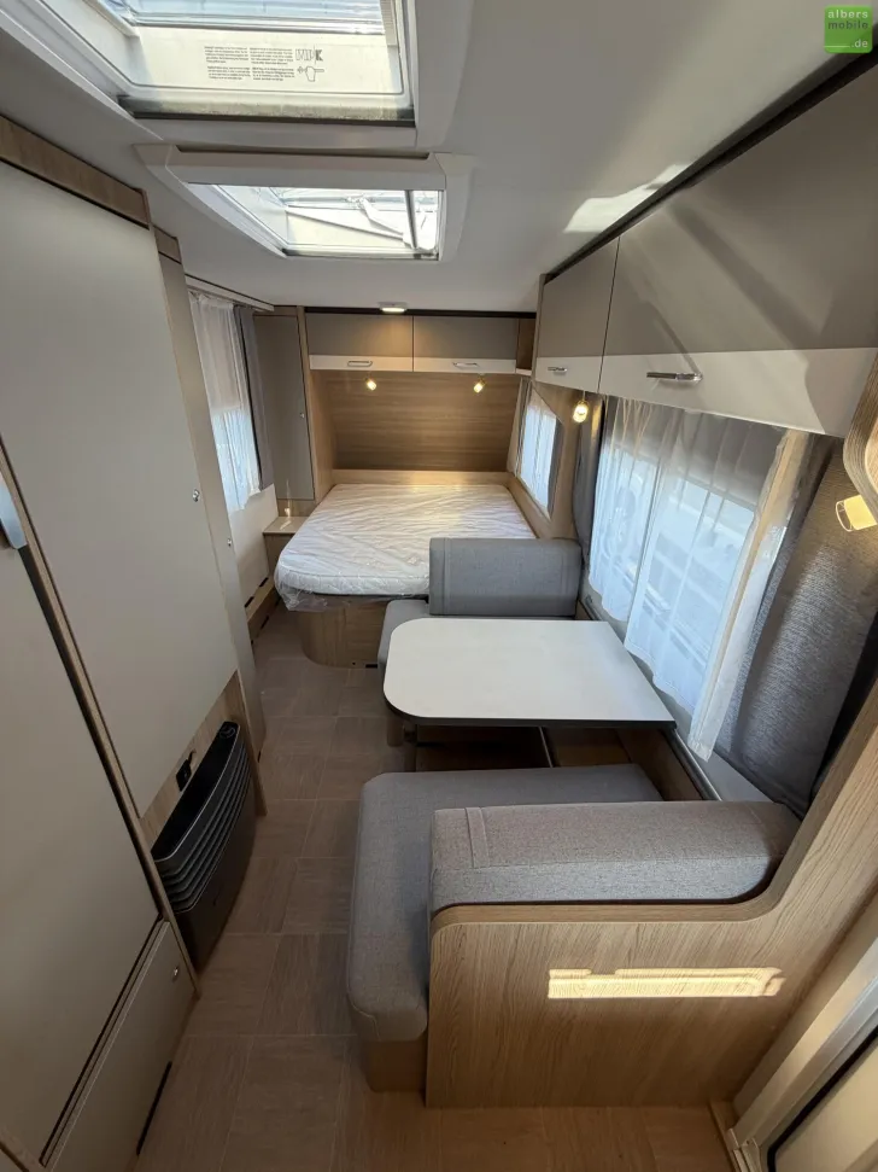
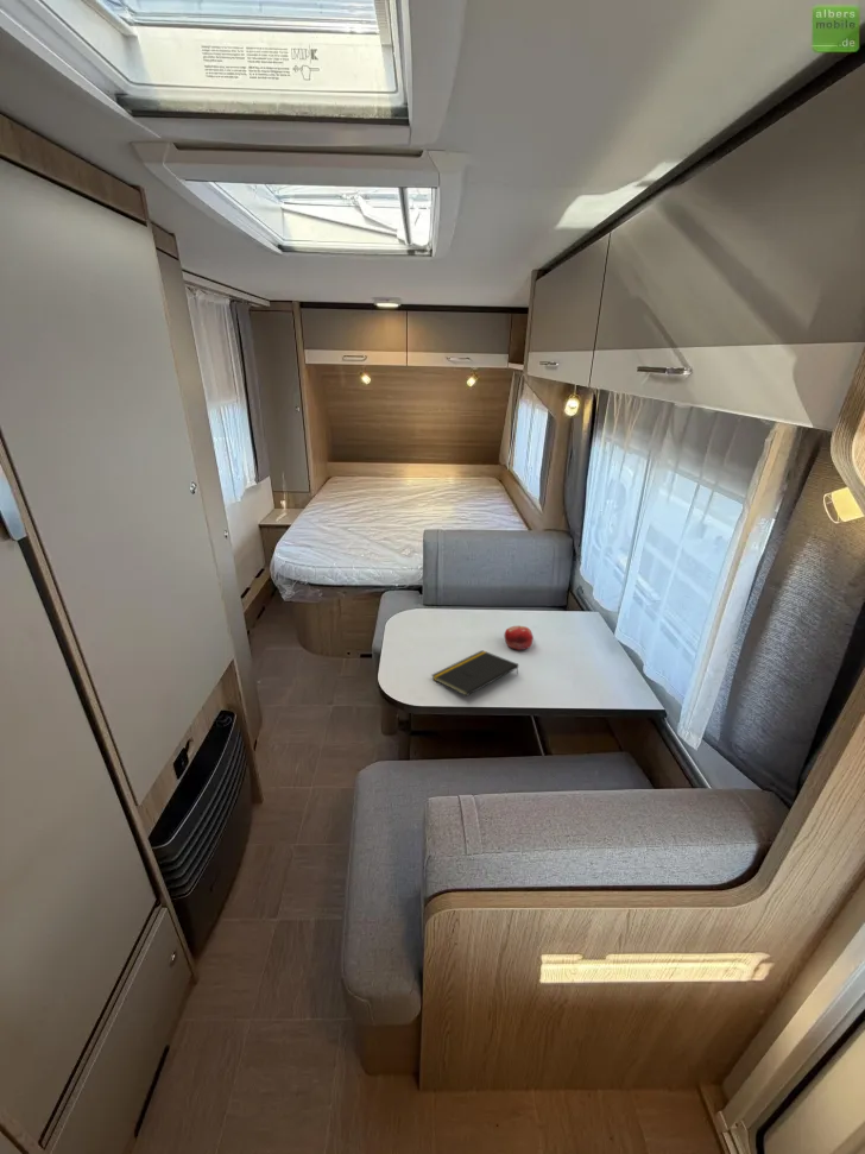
+ notepad (474, 670)
+ fruit (518, 636)
